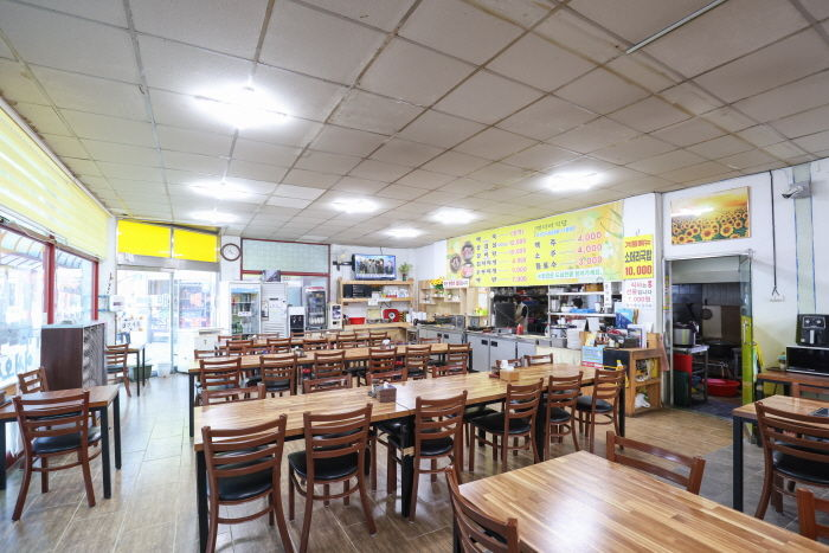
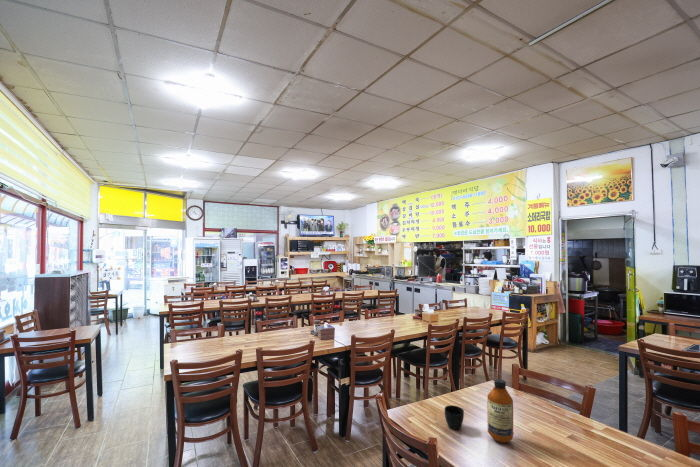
+ bottle (500, 409)
+ cup (454, 417)
